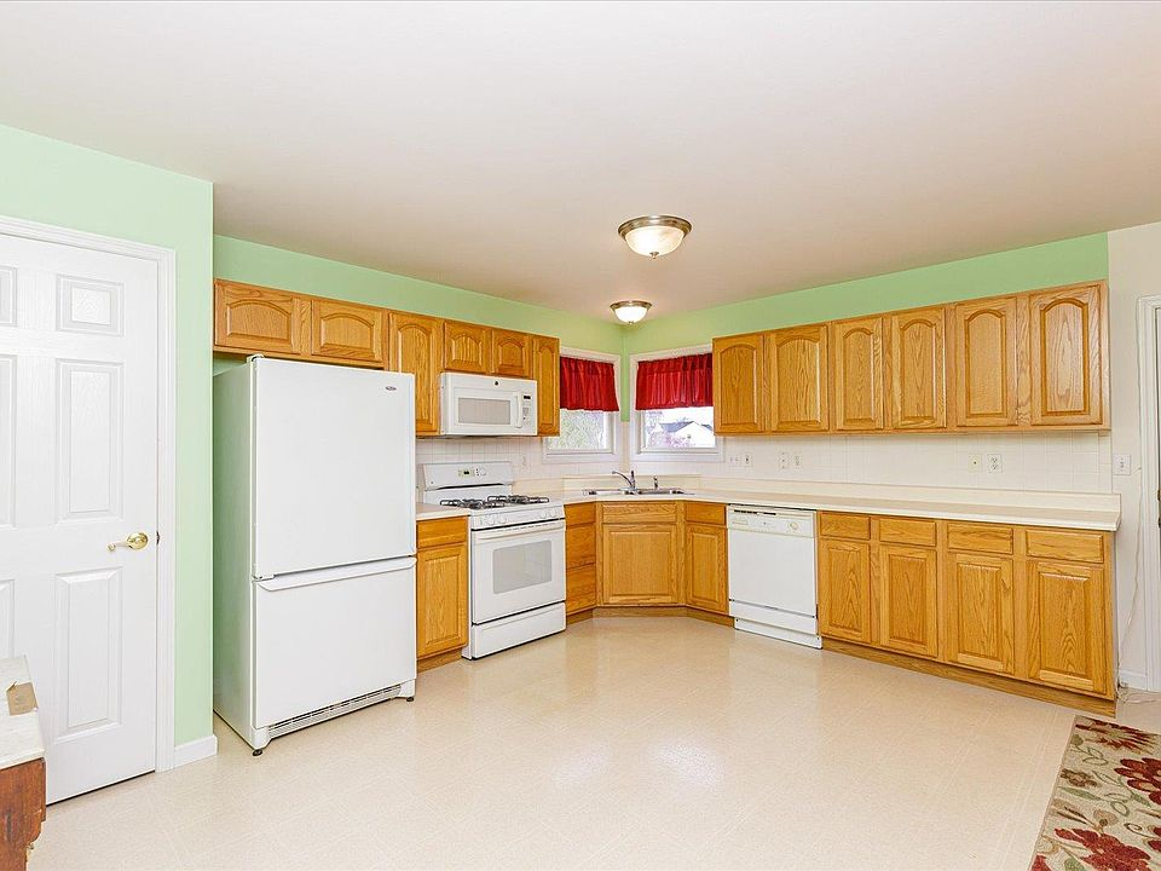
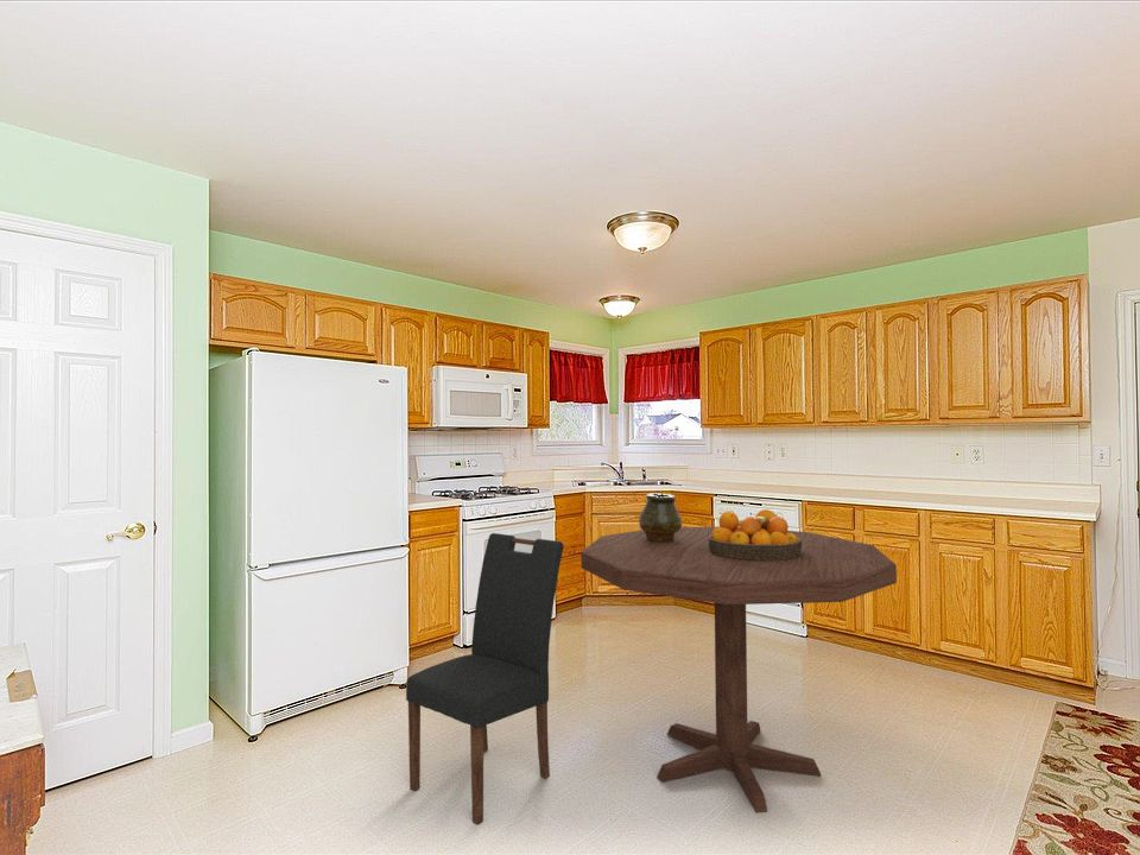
+ vase (660, 517)
+ dining table (730, 654)
+ fruit bowl (753, 531)
+ dining chair (487, 660)
